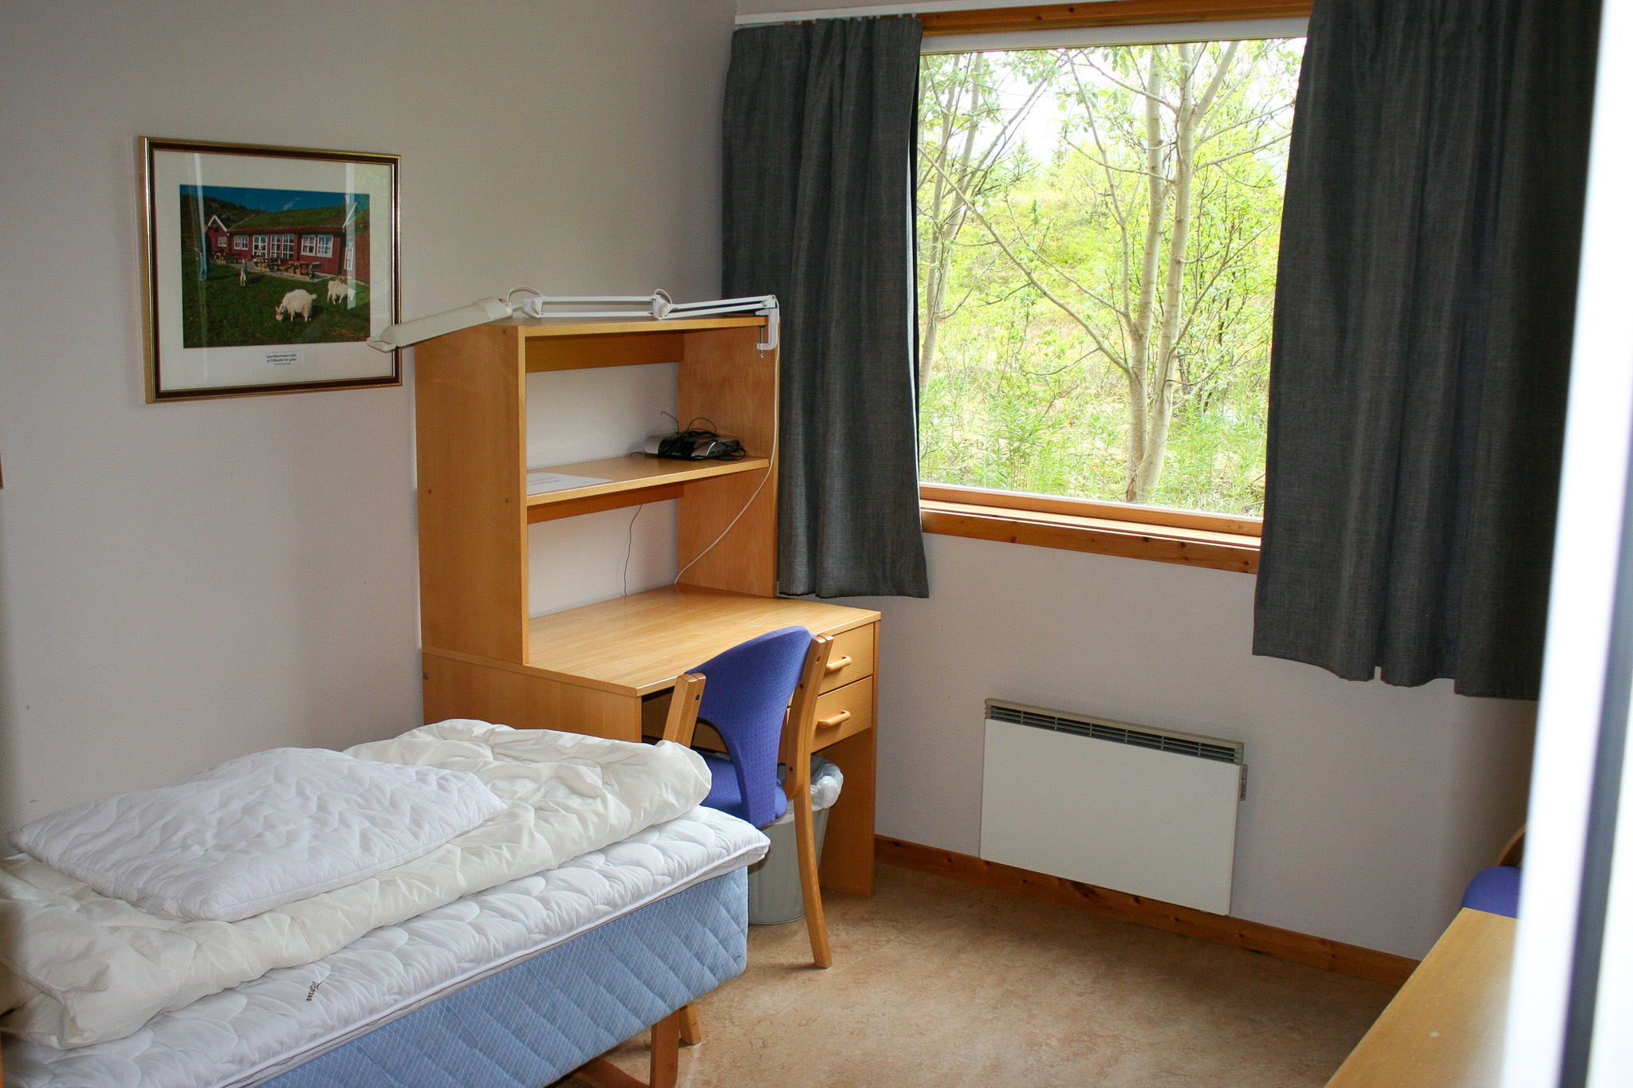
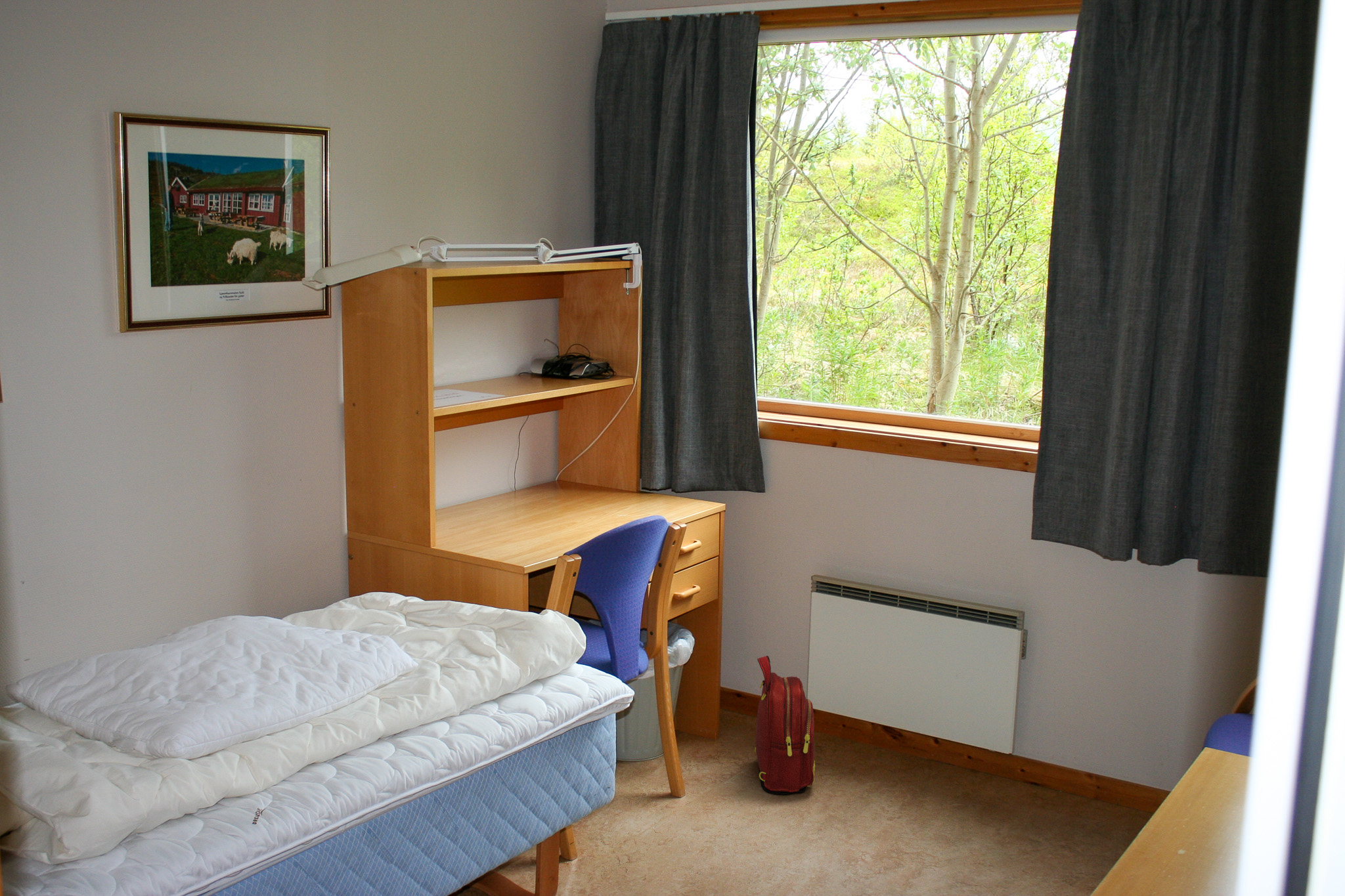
+ backpack (785, 717)
